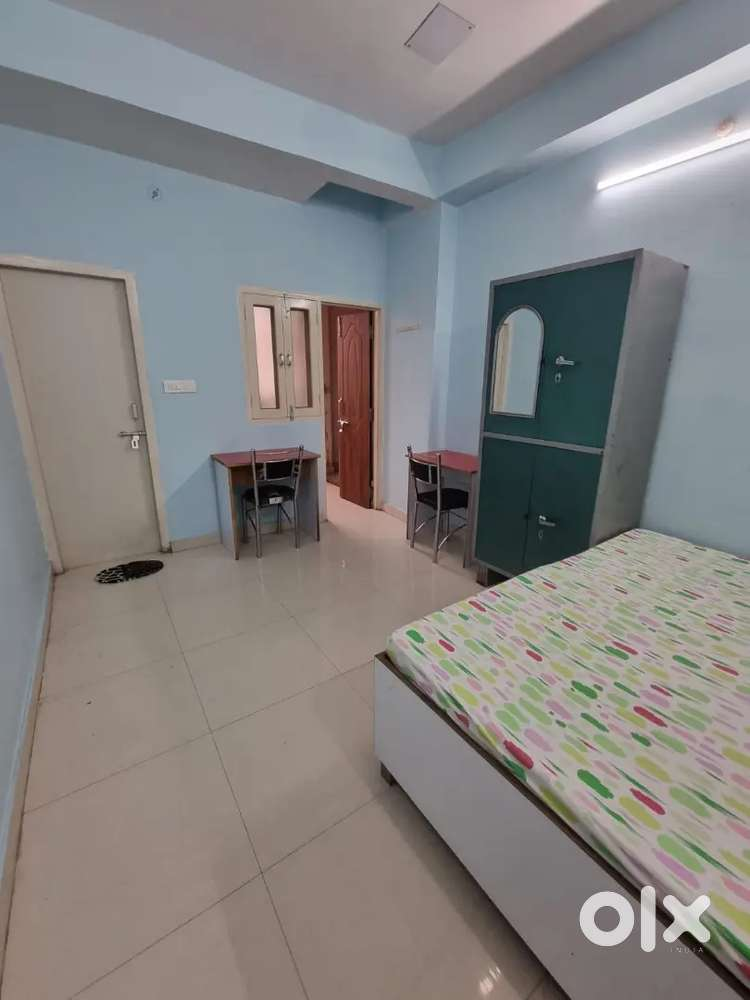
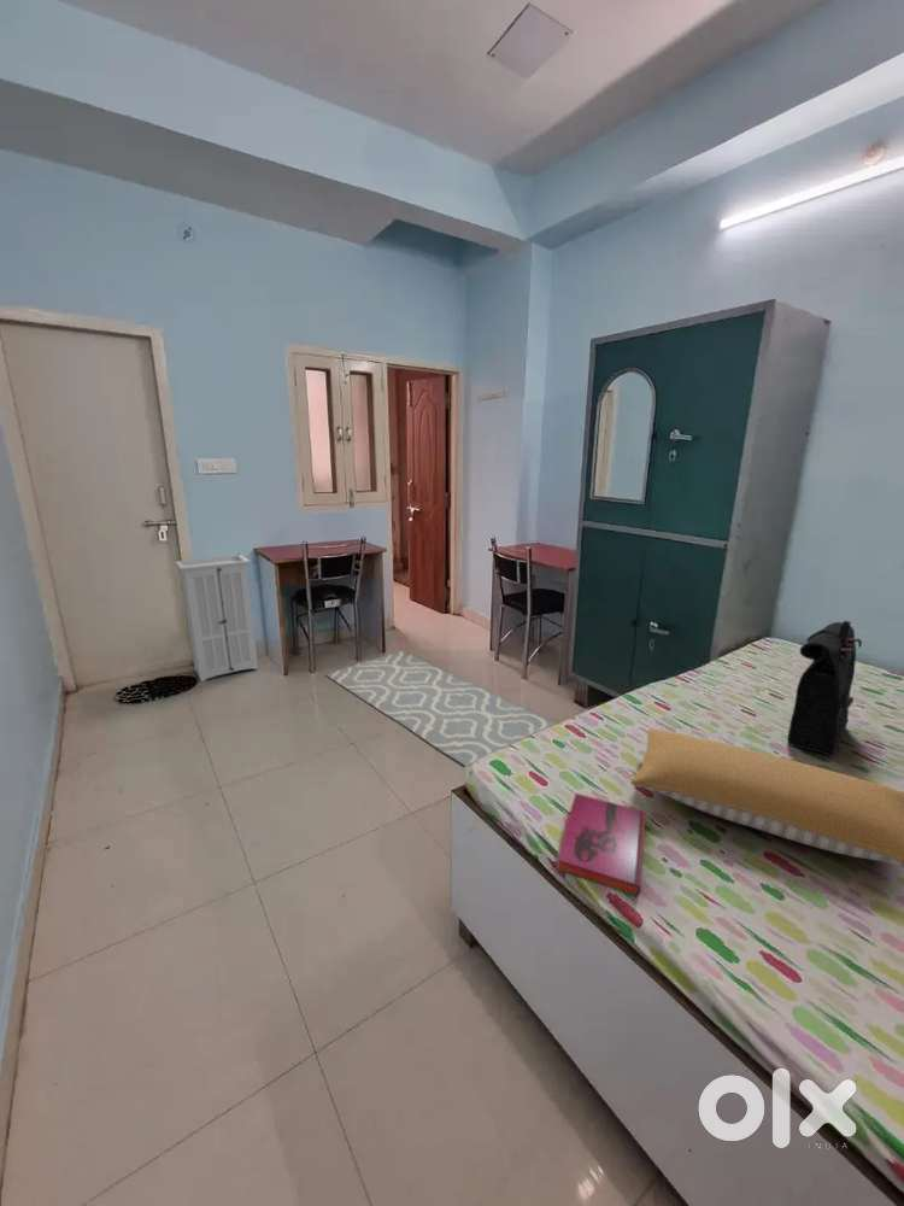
+ backpack (827, 679)
+ hardback book (603, 838)
+ pillow (765, 789)
+ rug (472, 720)
+ storage cabinet (219, 616)
